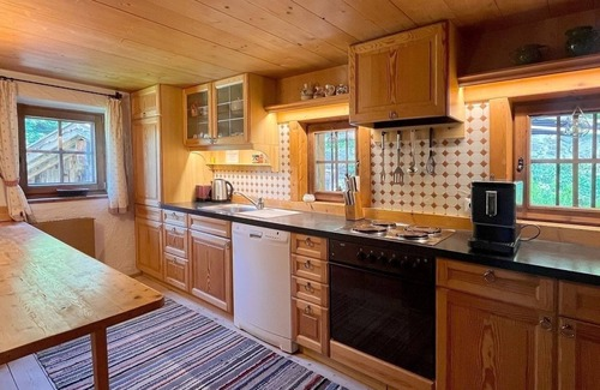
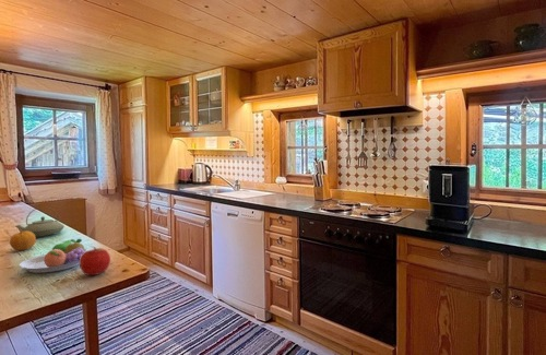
+ fruit bowl (58, 252)
+ apple (95, 260)
+ teapot (39, 221)
+ fruit (23, 238)
